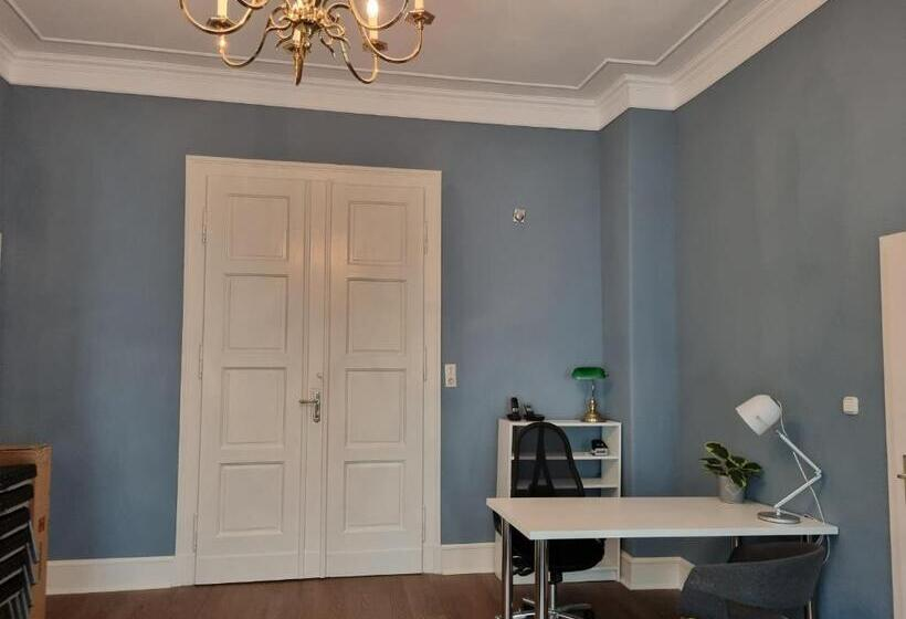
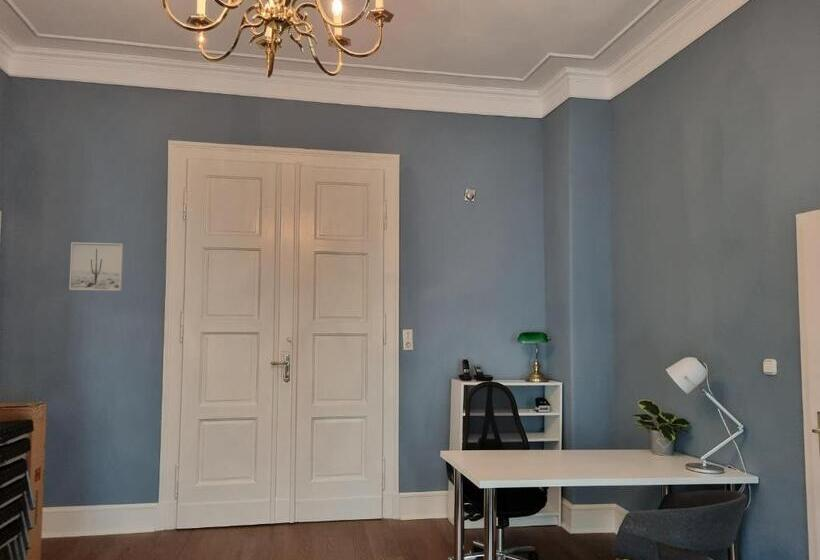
+ wall art (96, 266)
